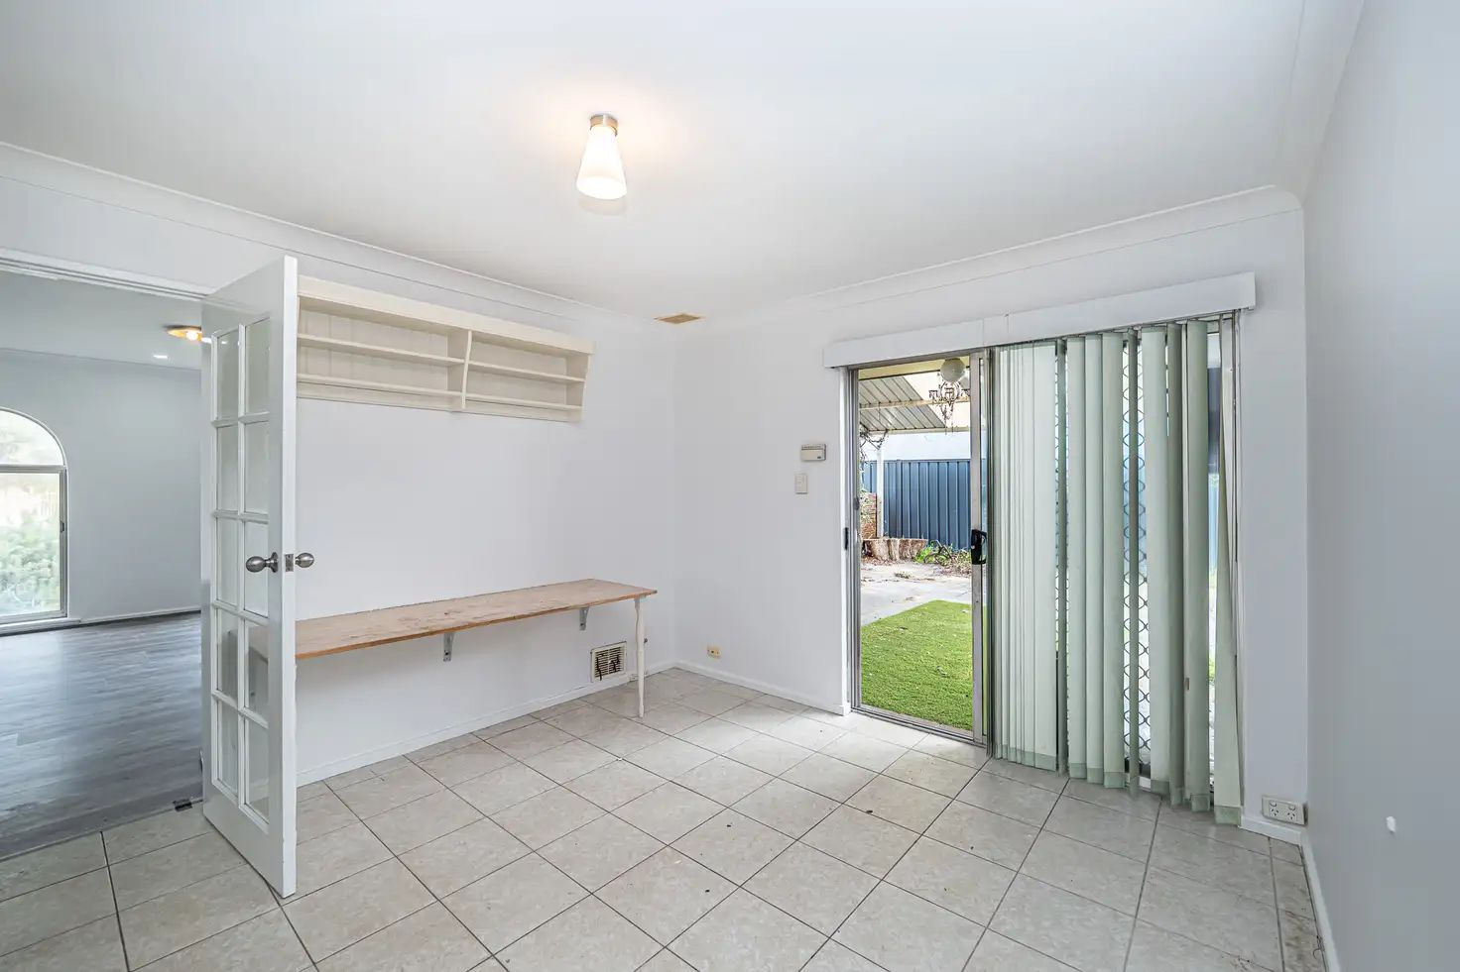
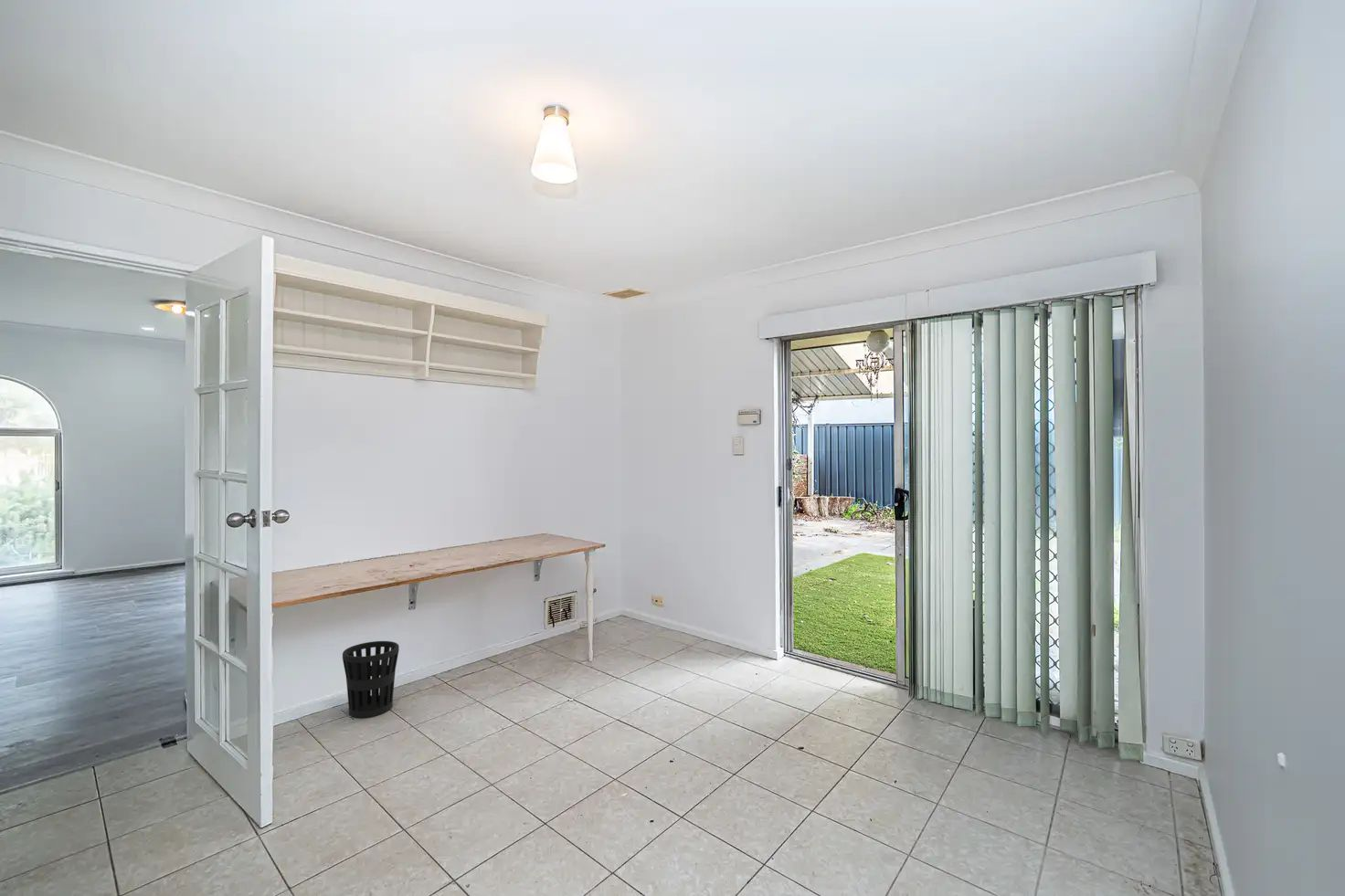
+ wastebasket (371, 679)
